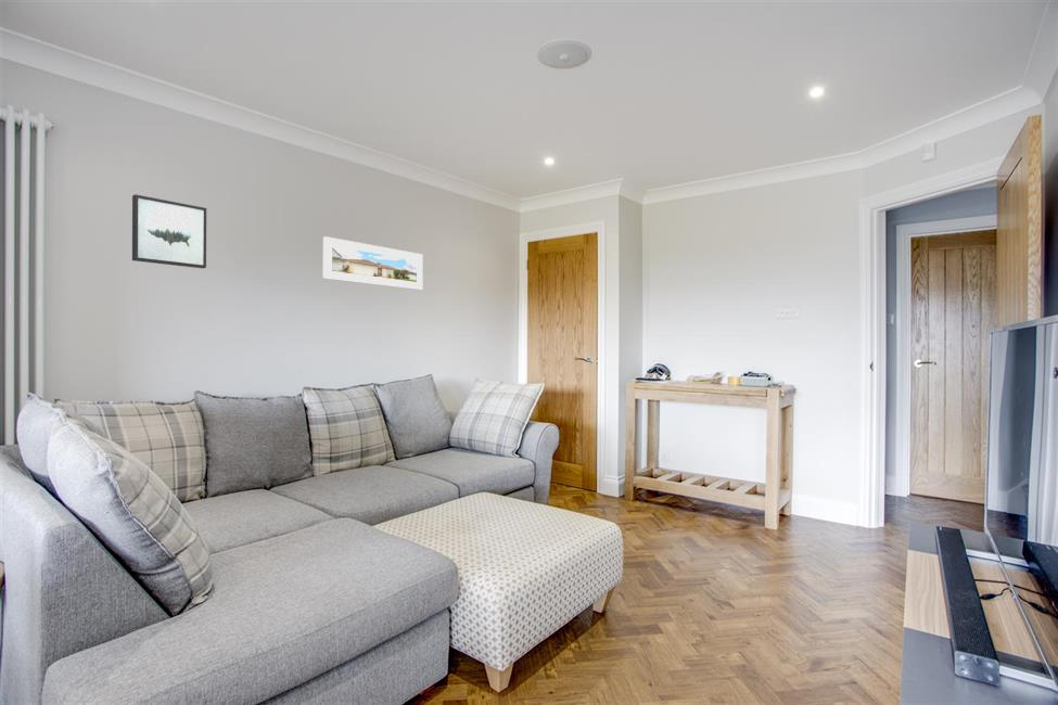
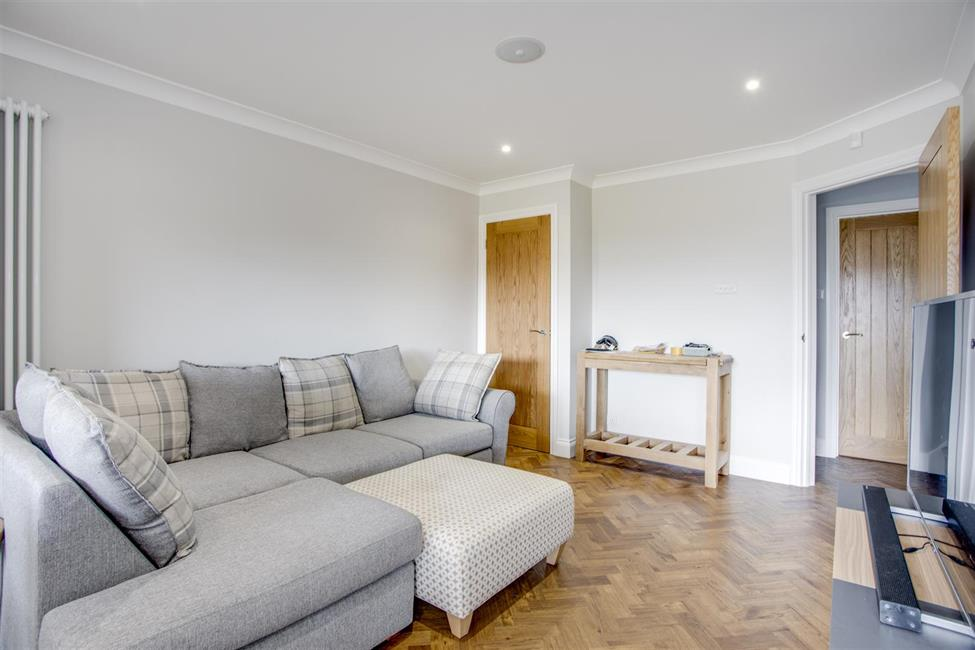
- wall art (170, 233)
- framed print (377, 265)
